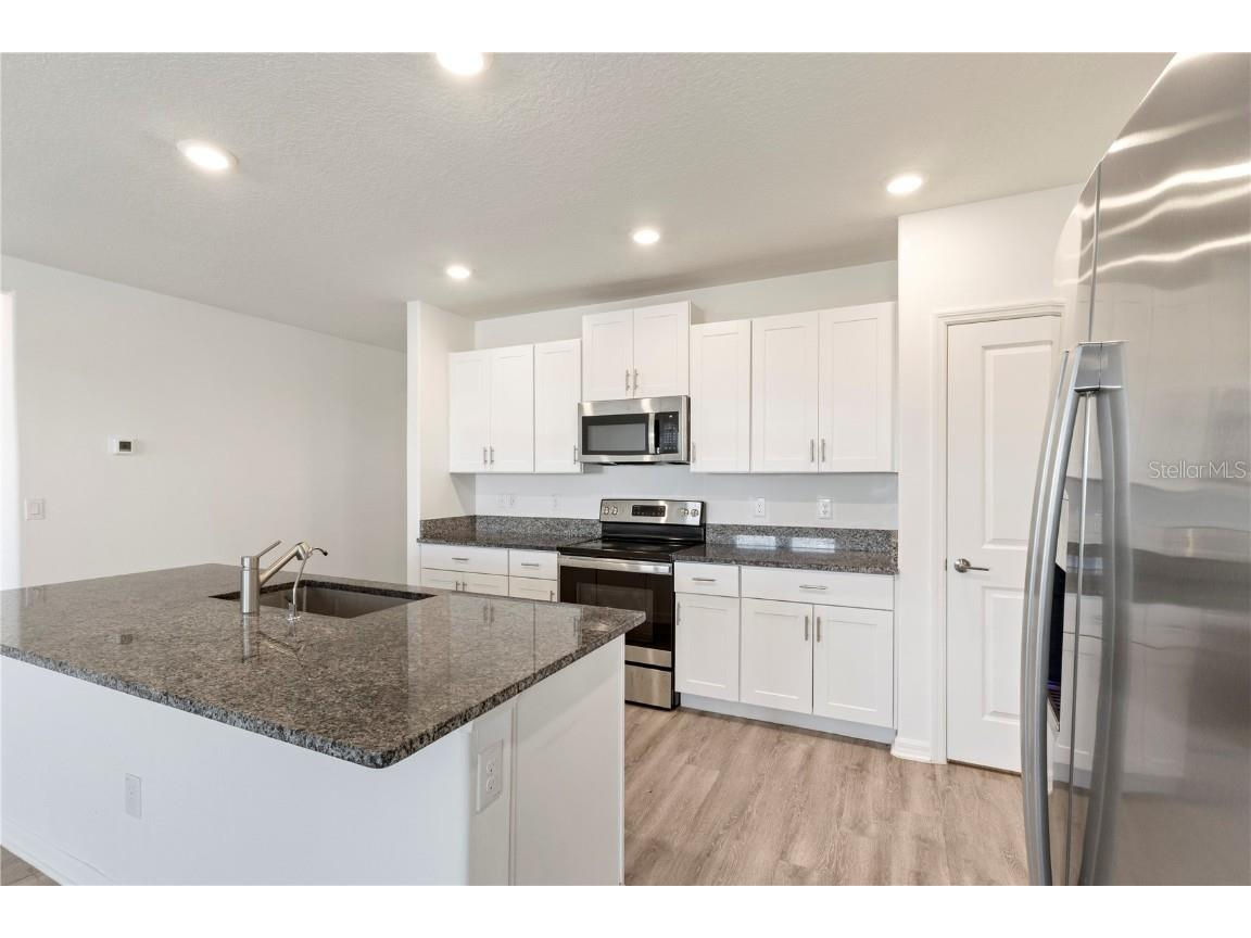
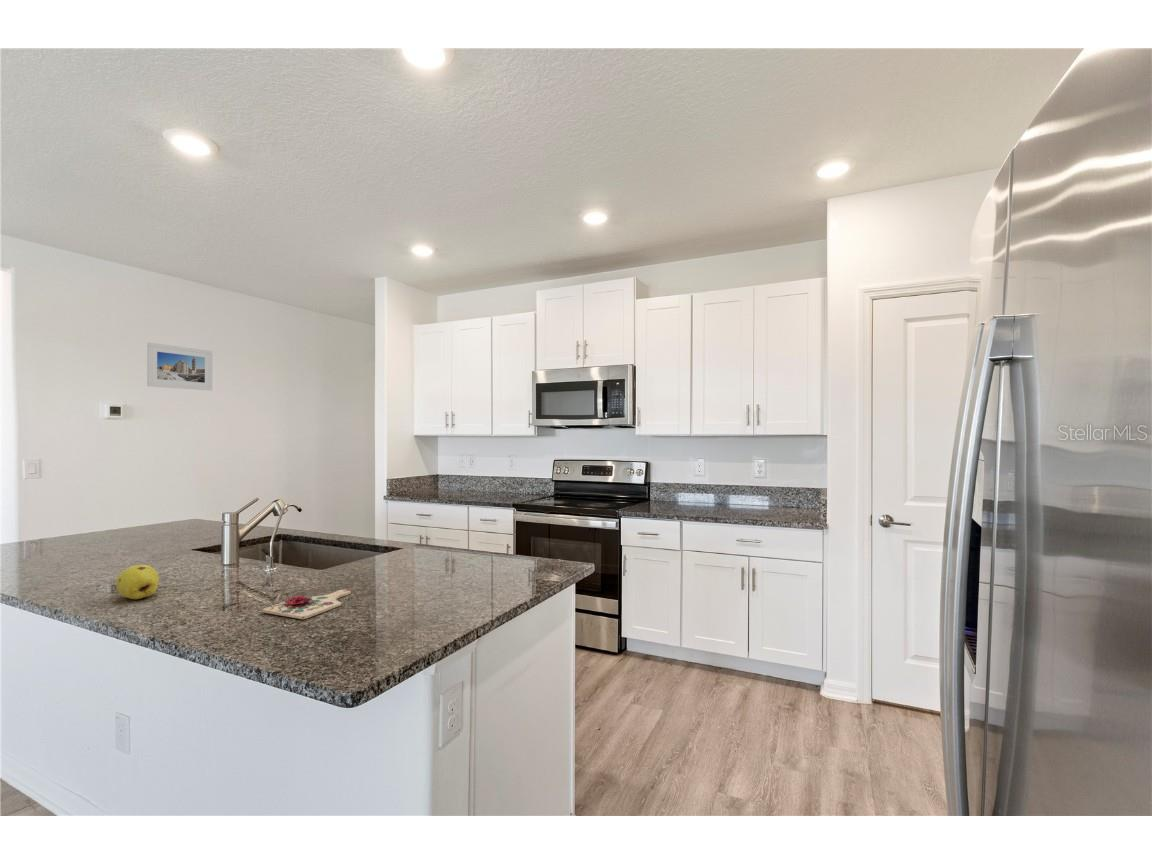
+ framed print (181, 367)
+ cutting board (317, 598)
+ fruit (137, 580)
